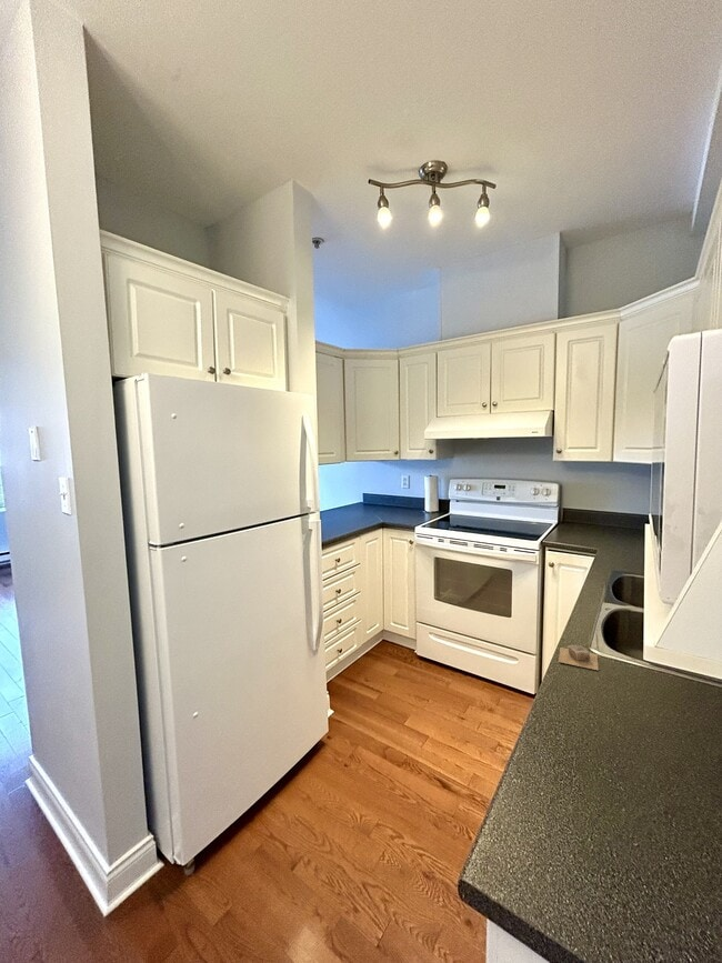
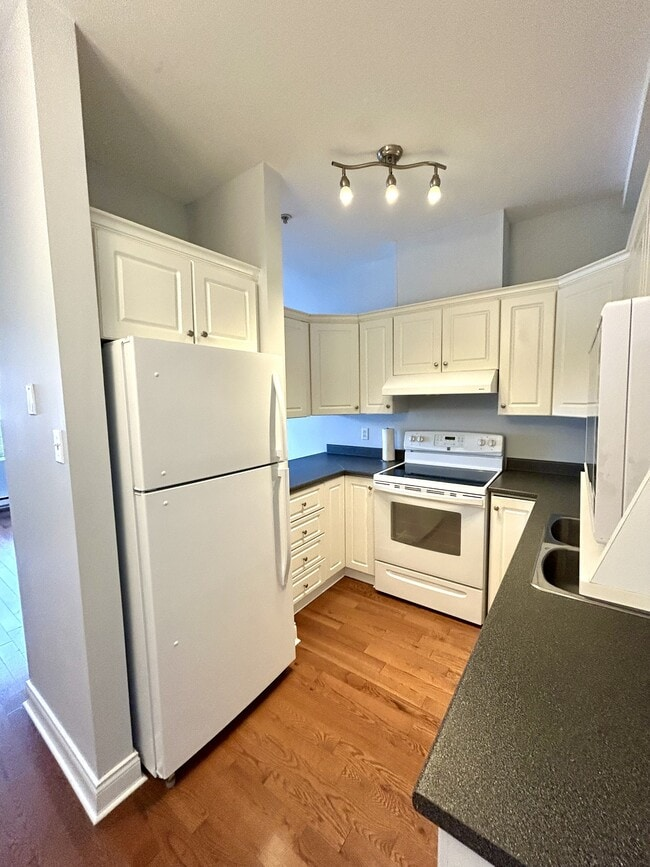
- soap bar (578, 653)
